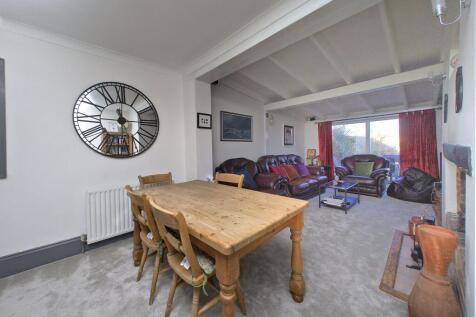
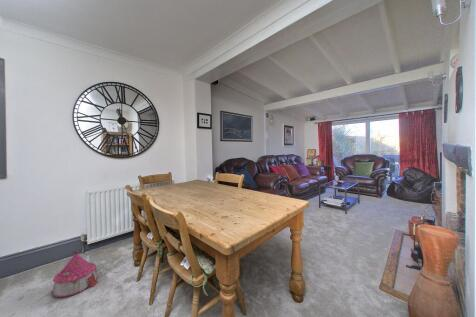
+ toy house (77, 267)
